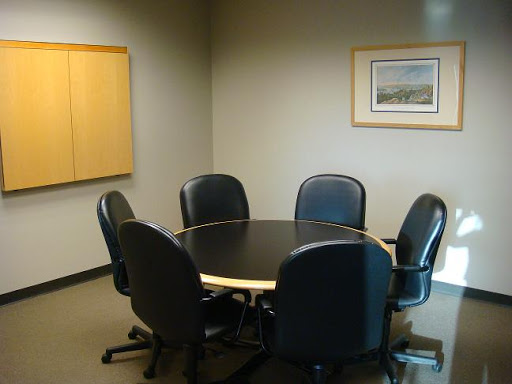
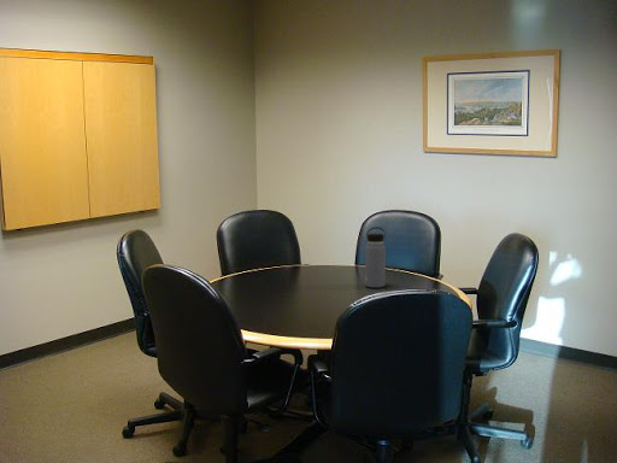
+ water bottle (375, 256)
